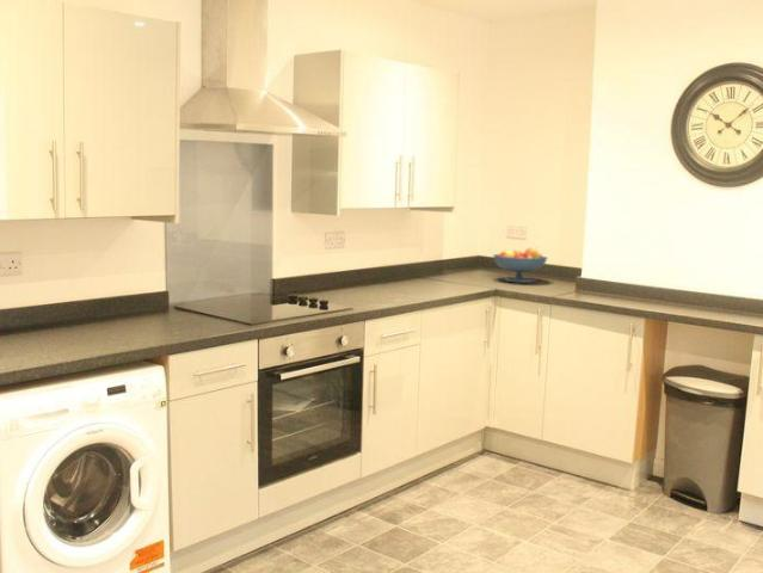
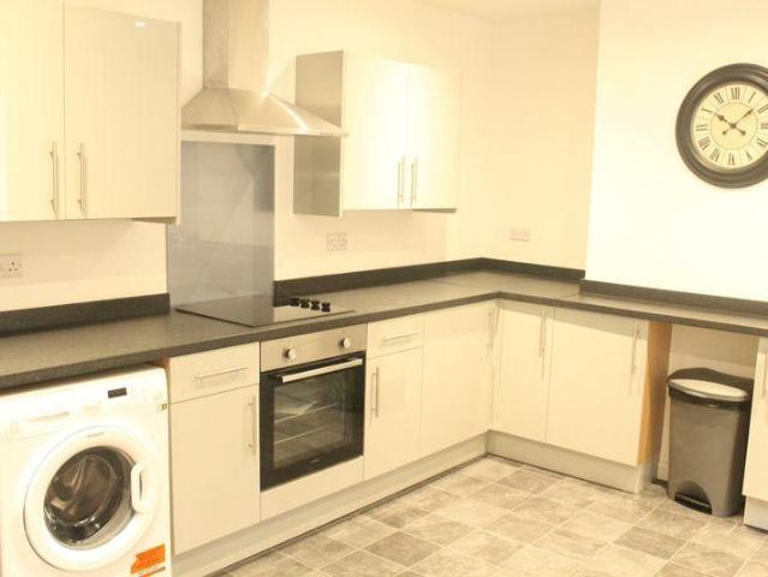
- fruit bowl (519, 264)
